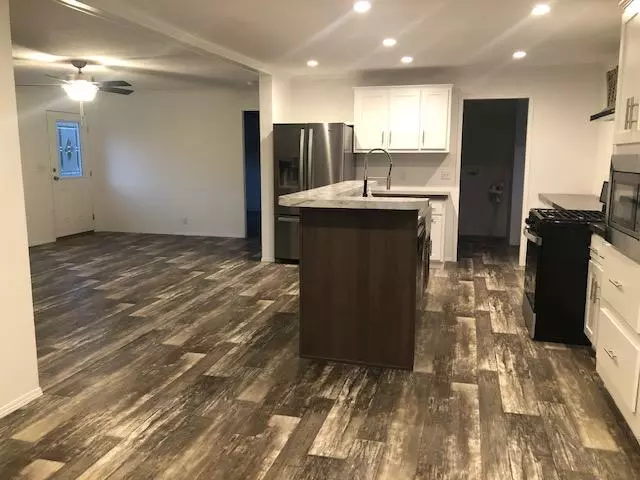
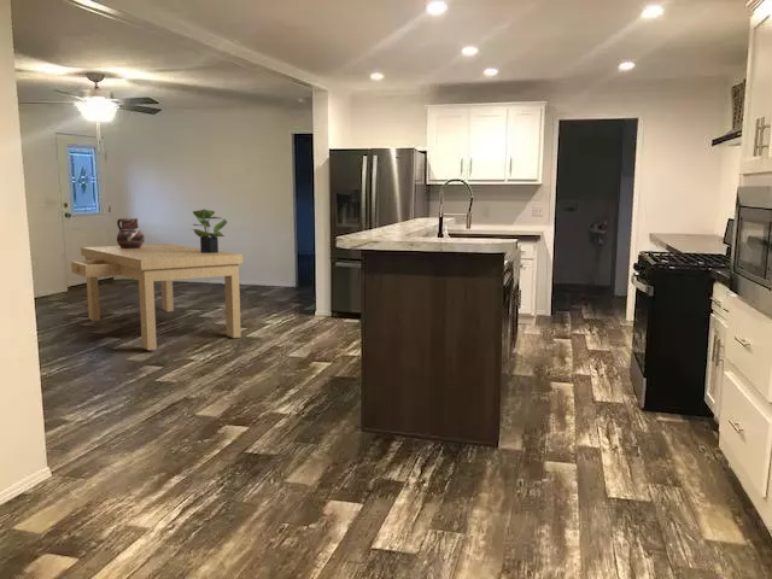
+ ceramic pot (129, 233)
+ potted plant (205, 230)
+ dining table (142, 291)
